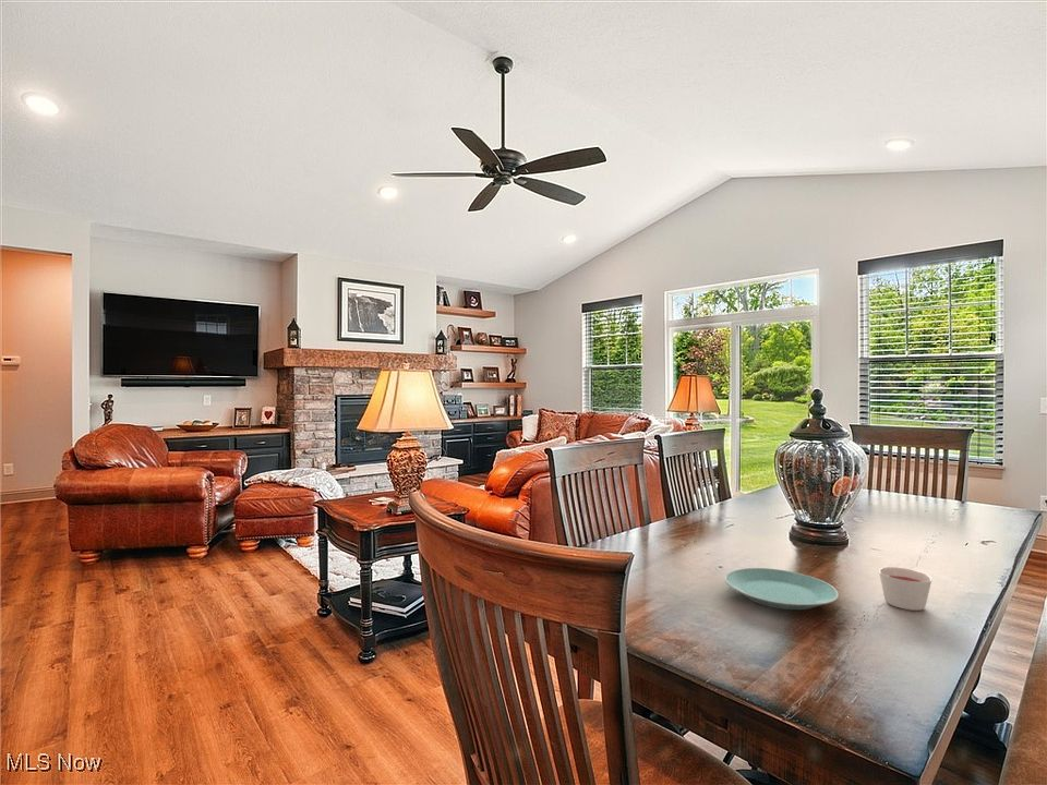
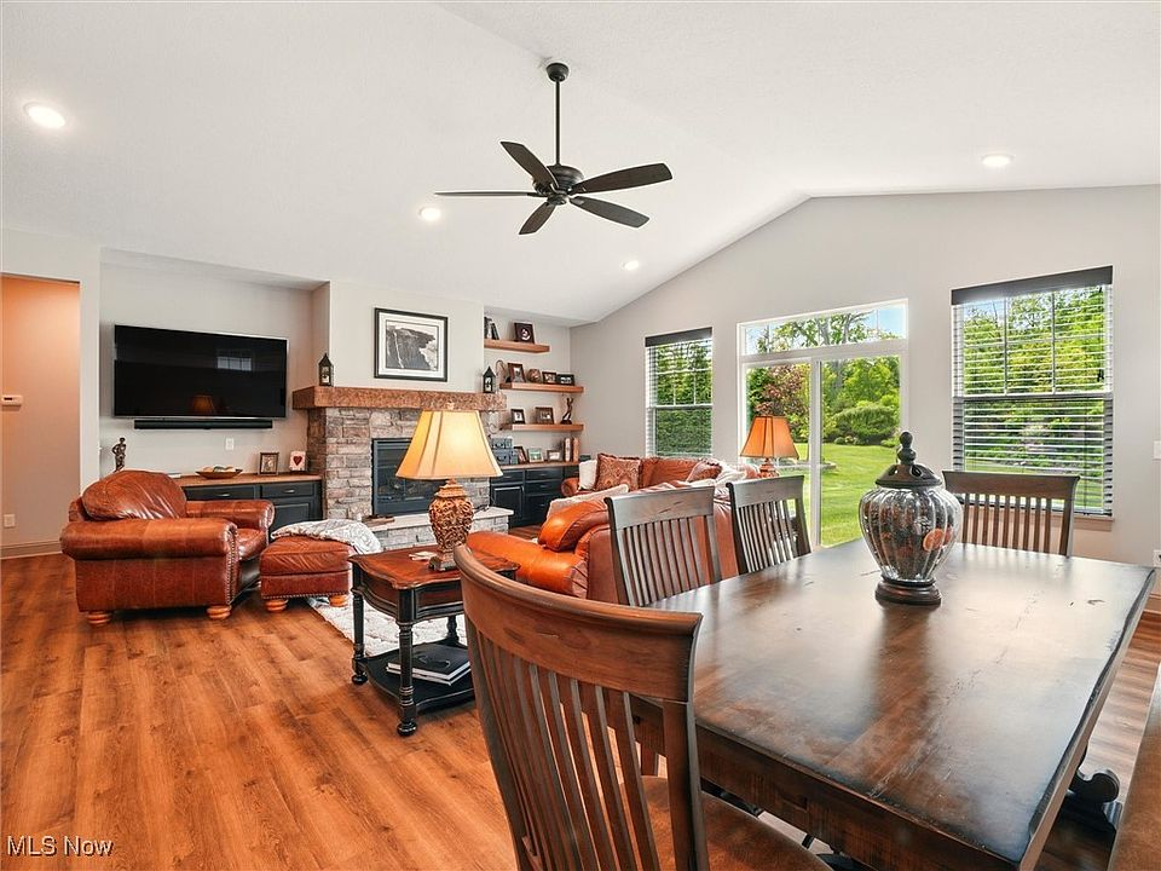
- candle (904, 589)
- plate (779, 590)
